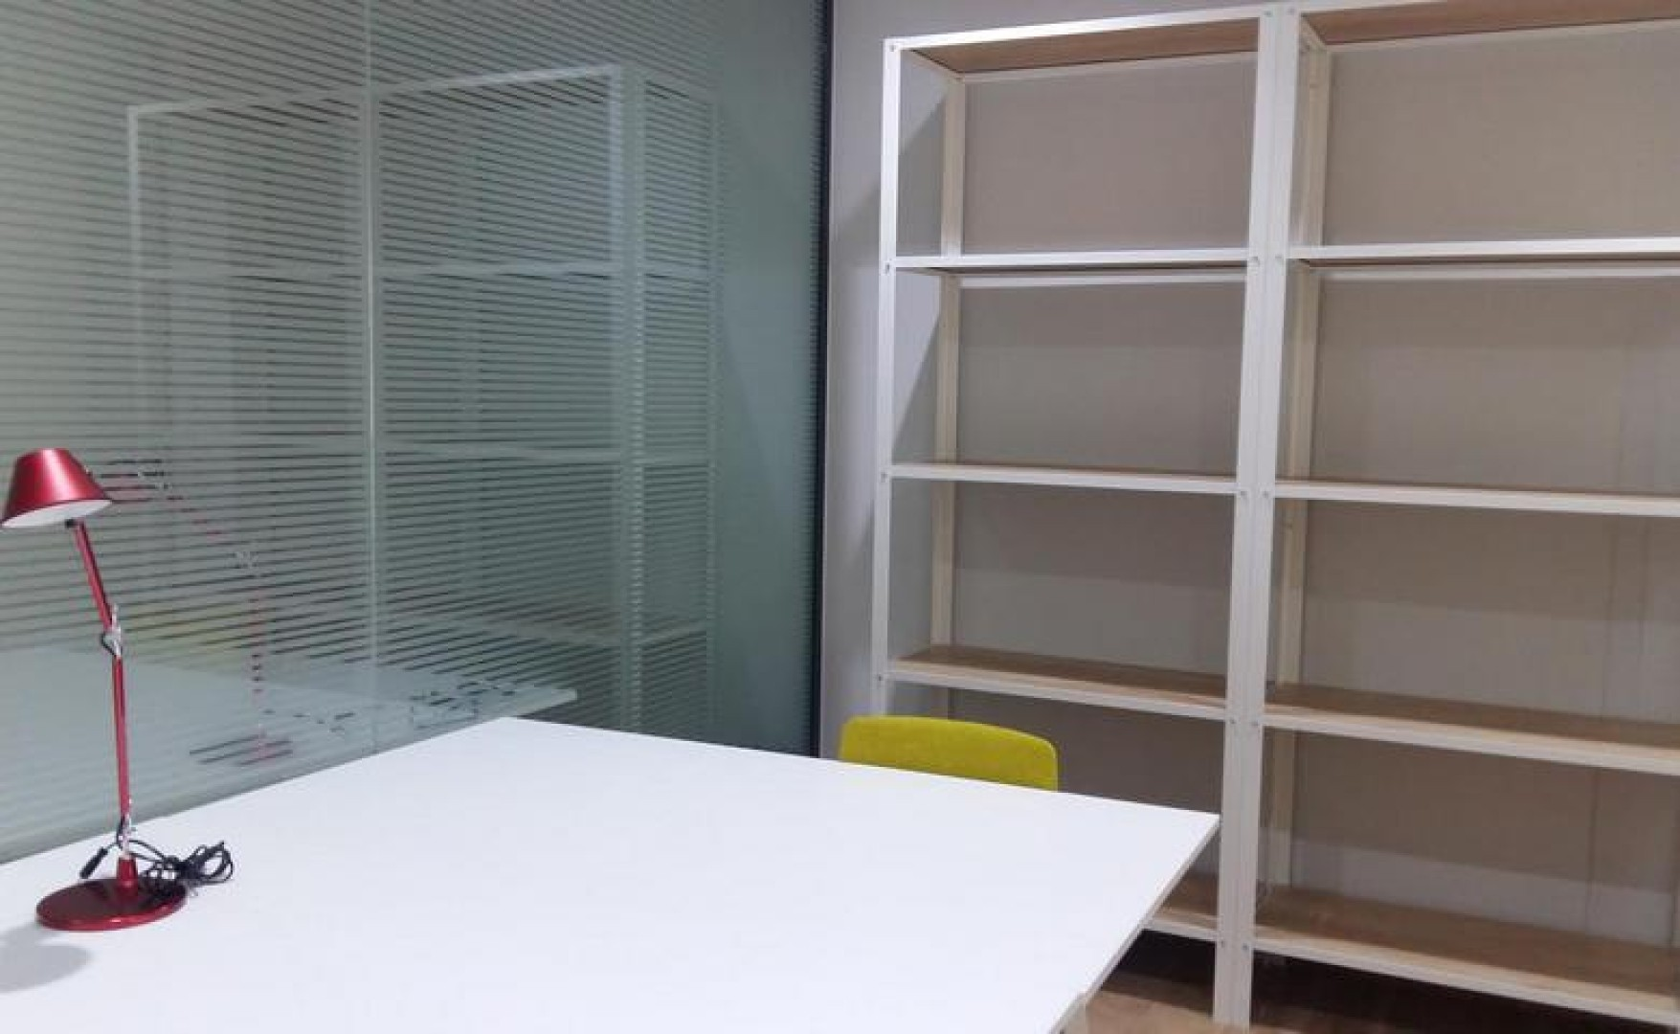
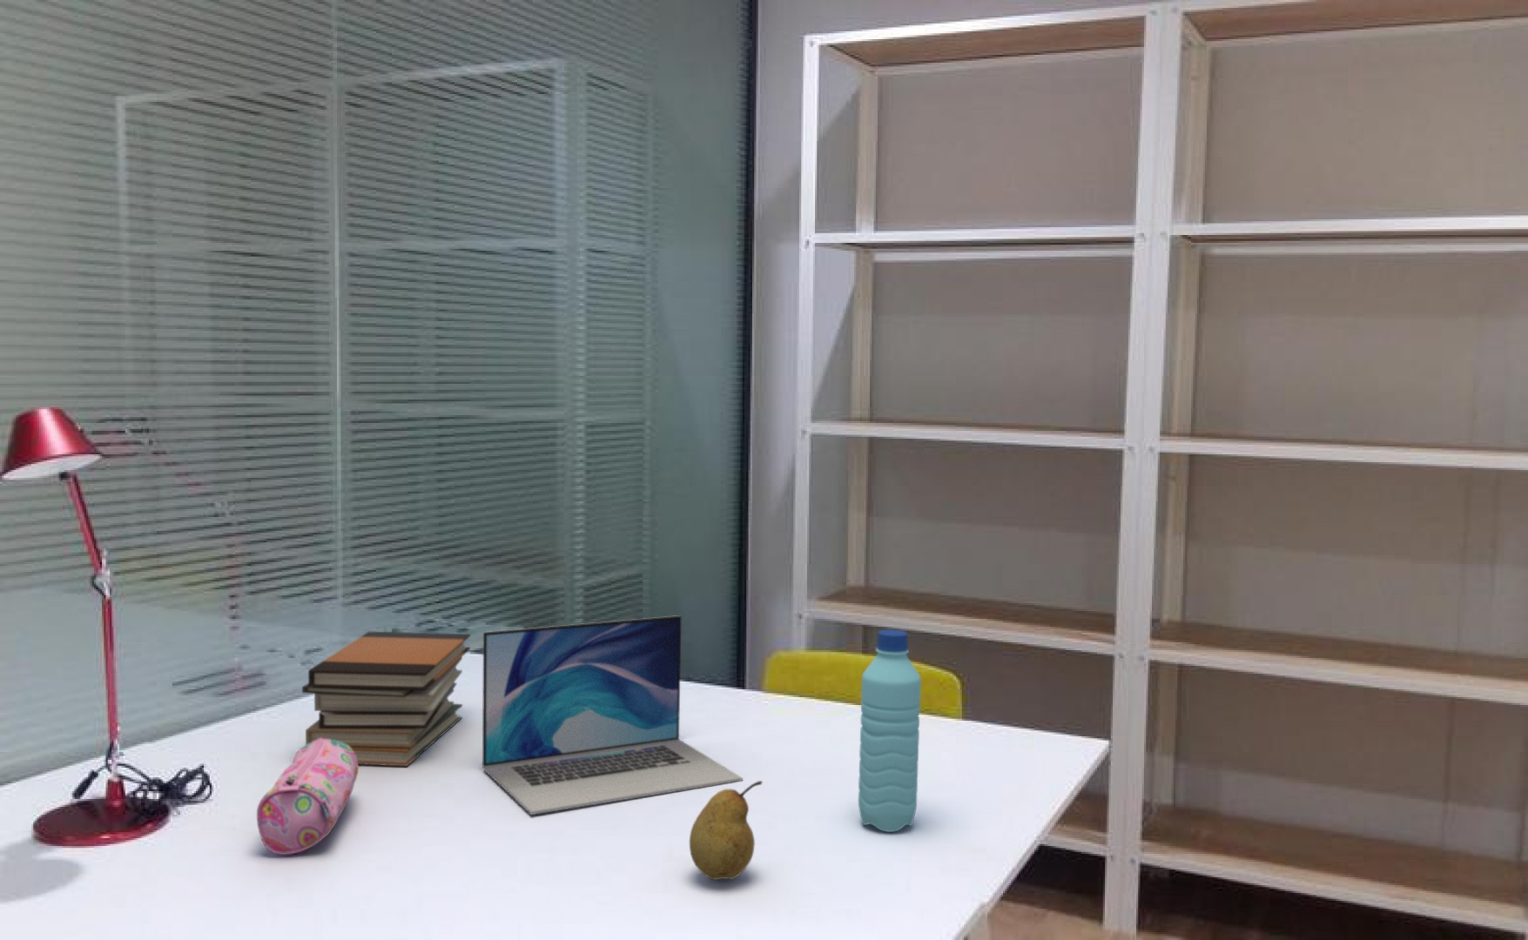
+ pencil case (310, 791)
+ water bottle (888, 728)
+ book stack (392, 694)
+ laptop (612, 706)
+ fruit (725, 828)
